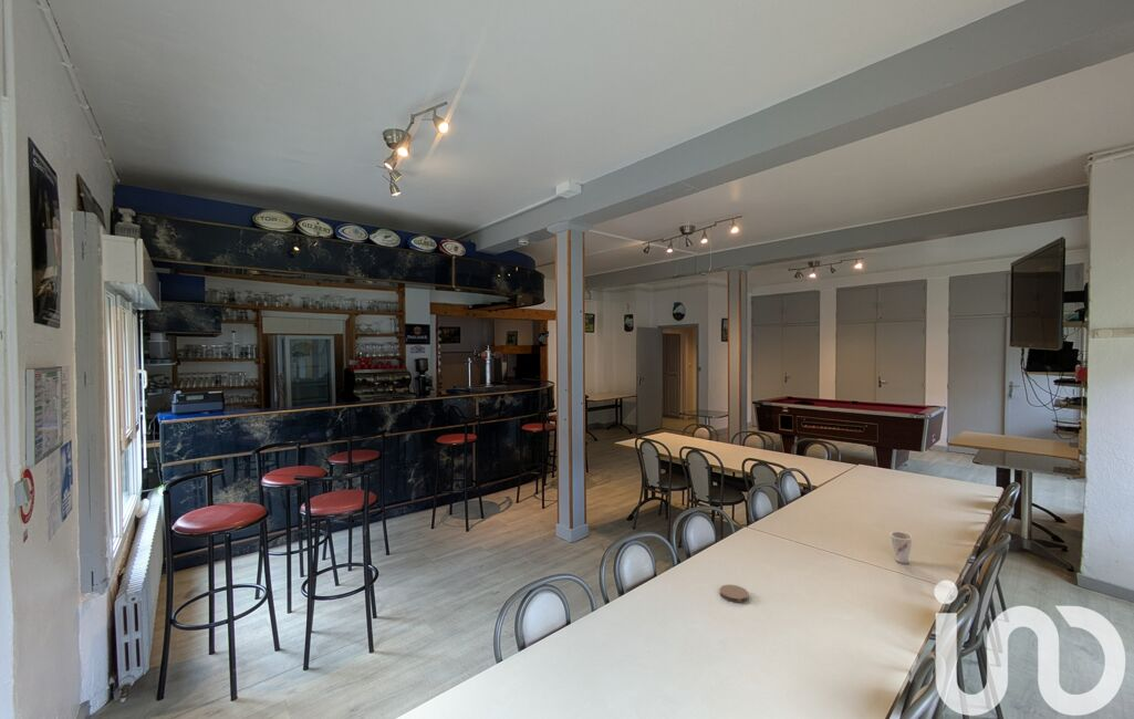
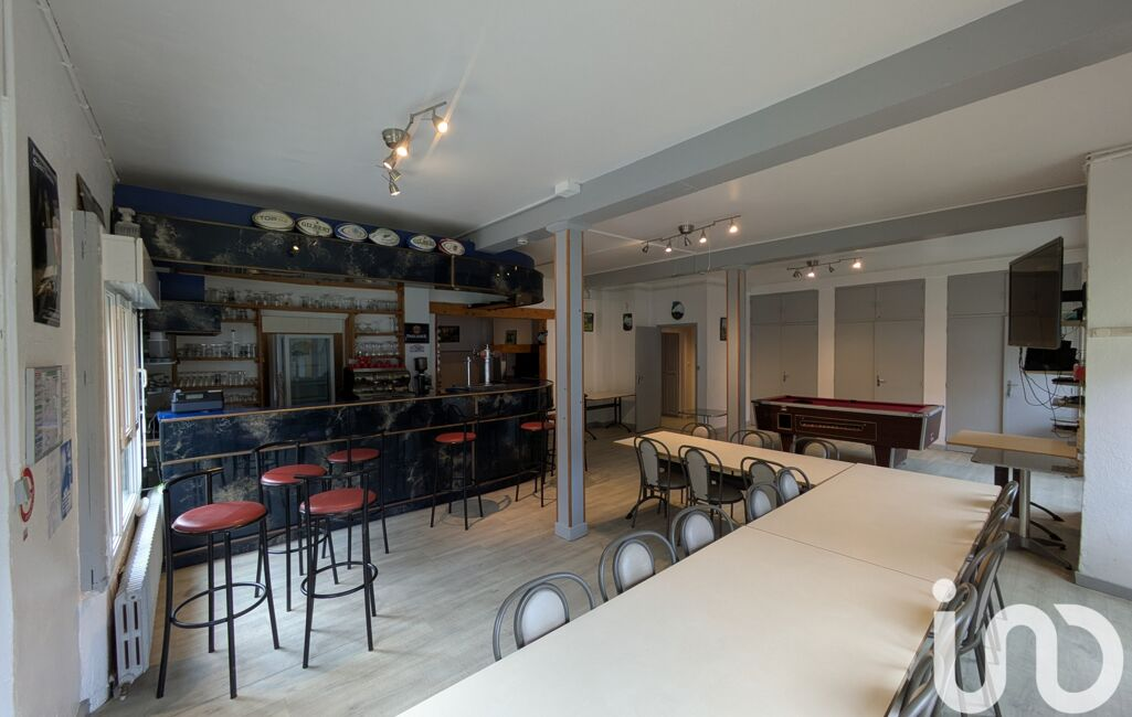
- cup (901, 548)
- coaster (734, 593)
